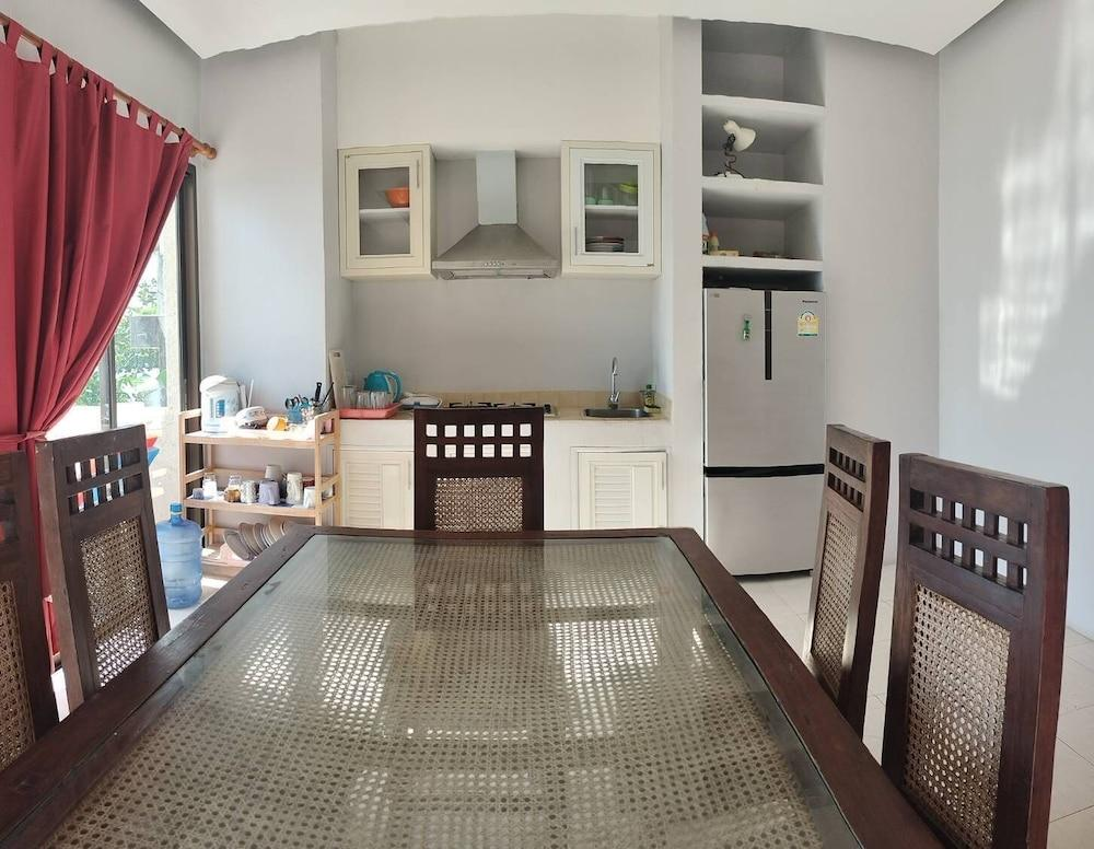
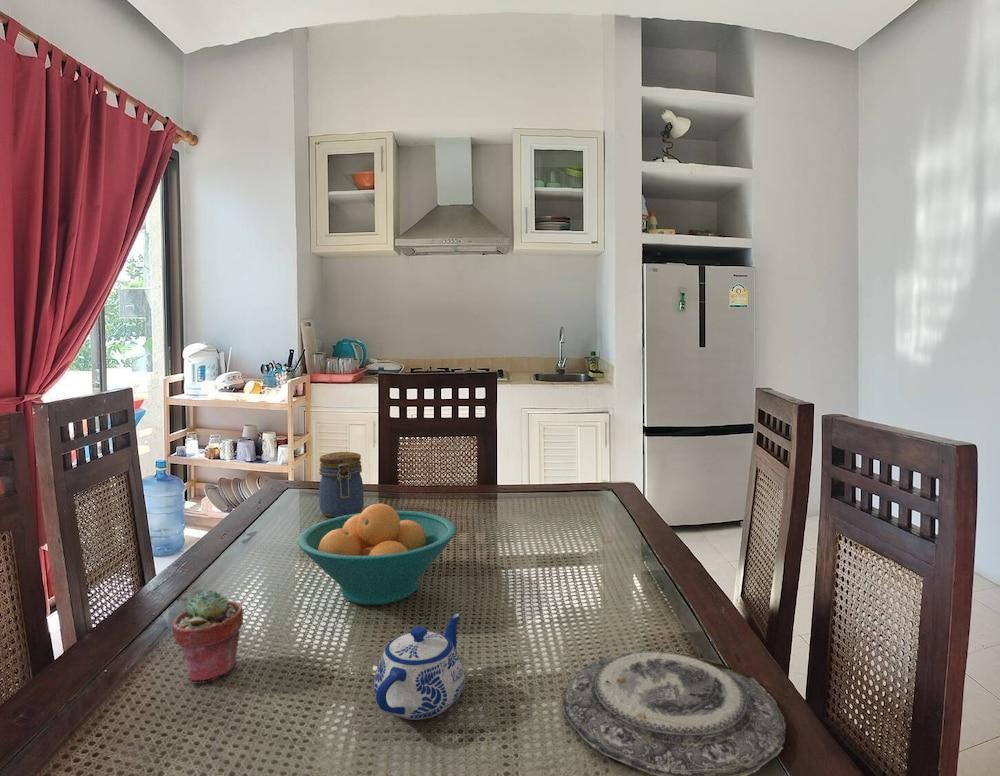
+ potted succulent (209, 630)
+ teapot (423, 661)
+ plate (668, 693)
+ jar (341, 483)
+ fruit bowl (379, 547)
